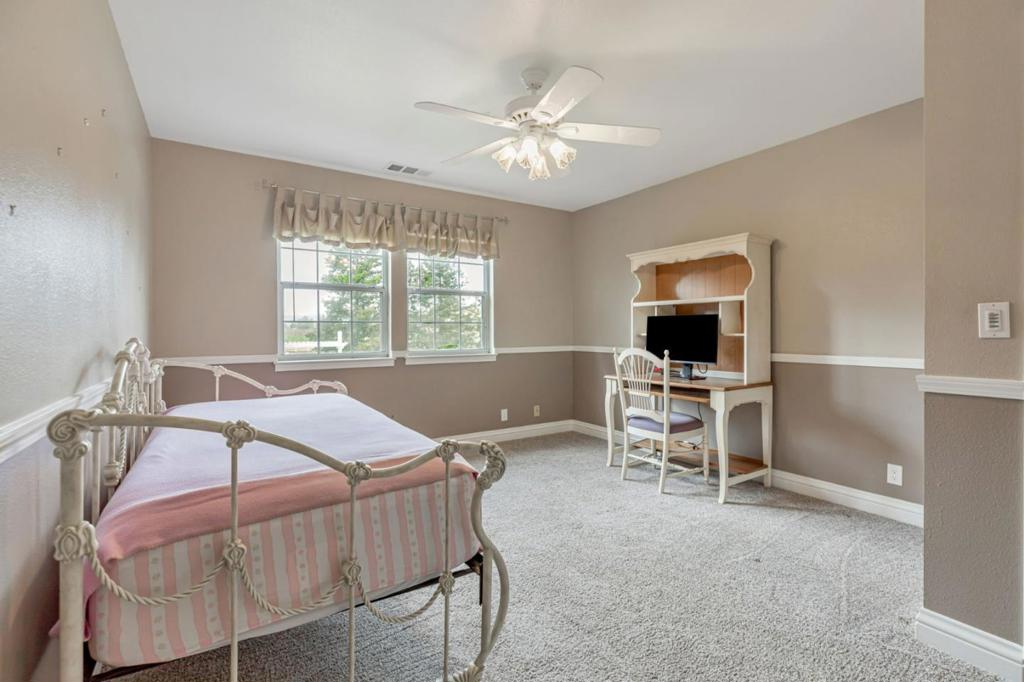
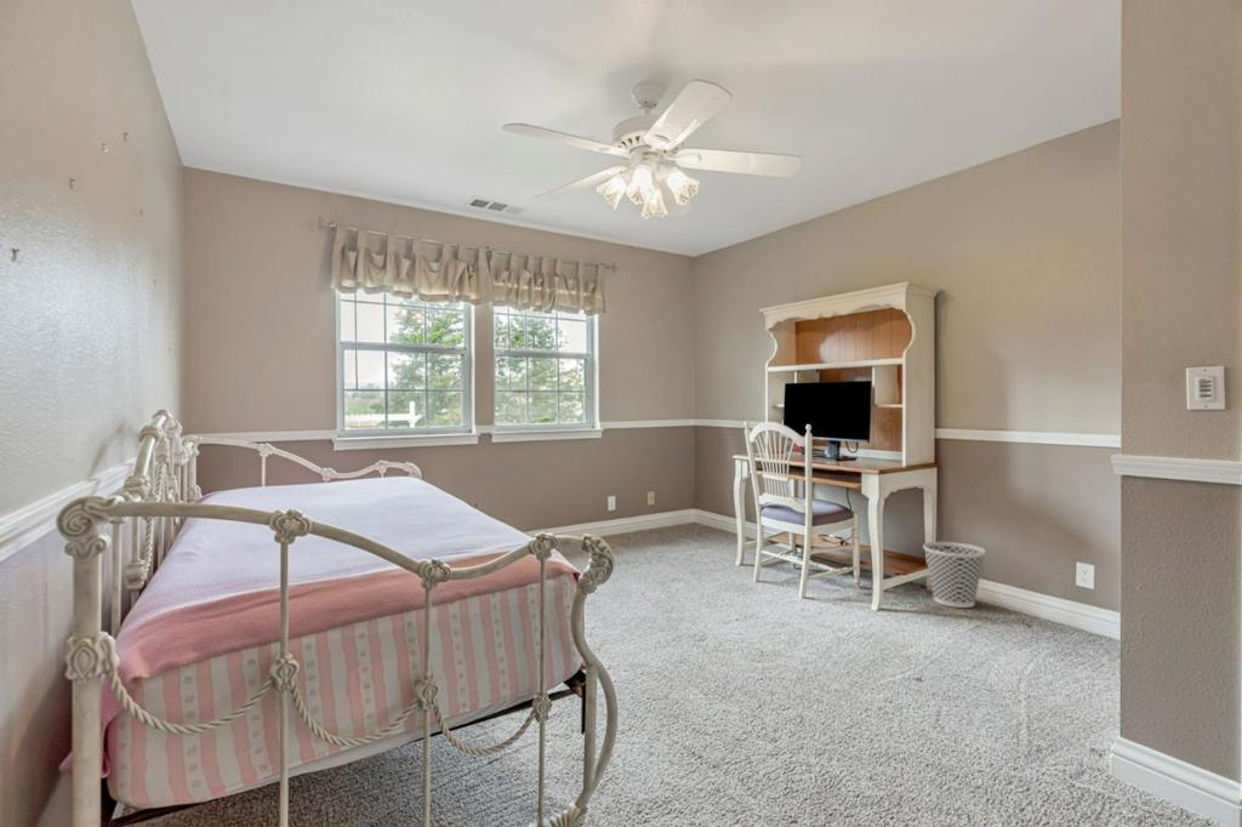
+ wastebasket (953, 574)
